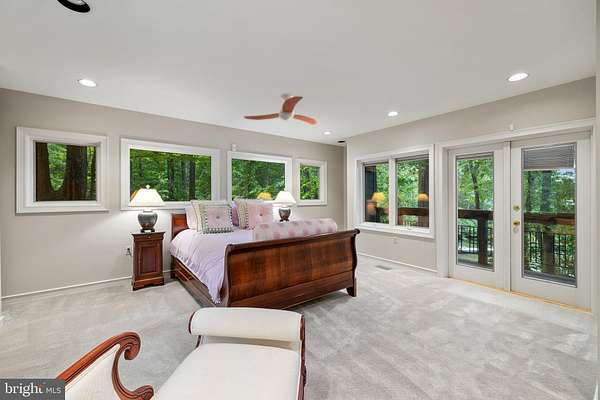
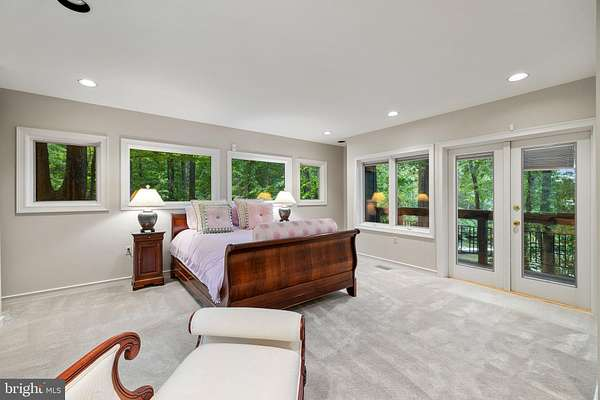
- ceiling fan (282, 106)
